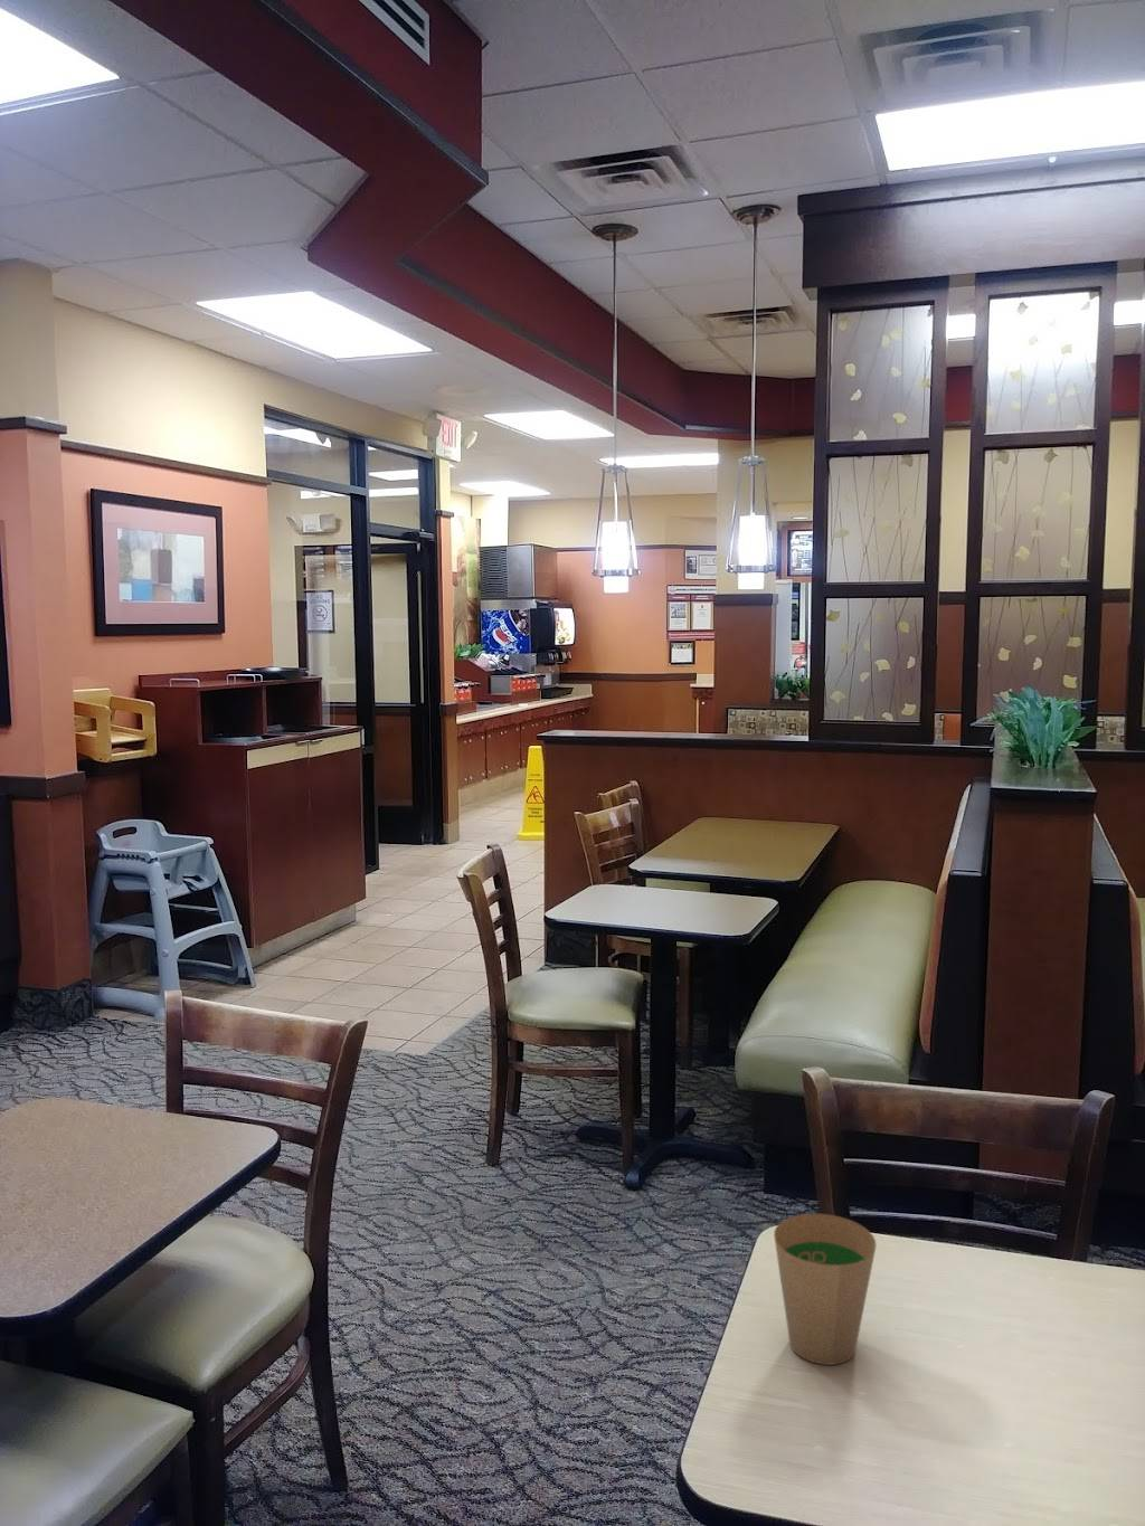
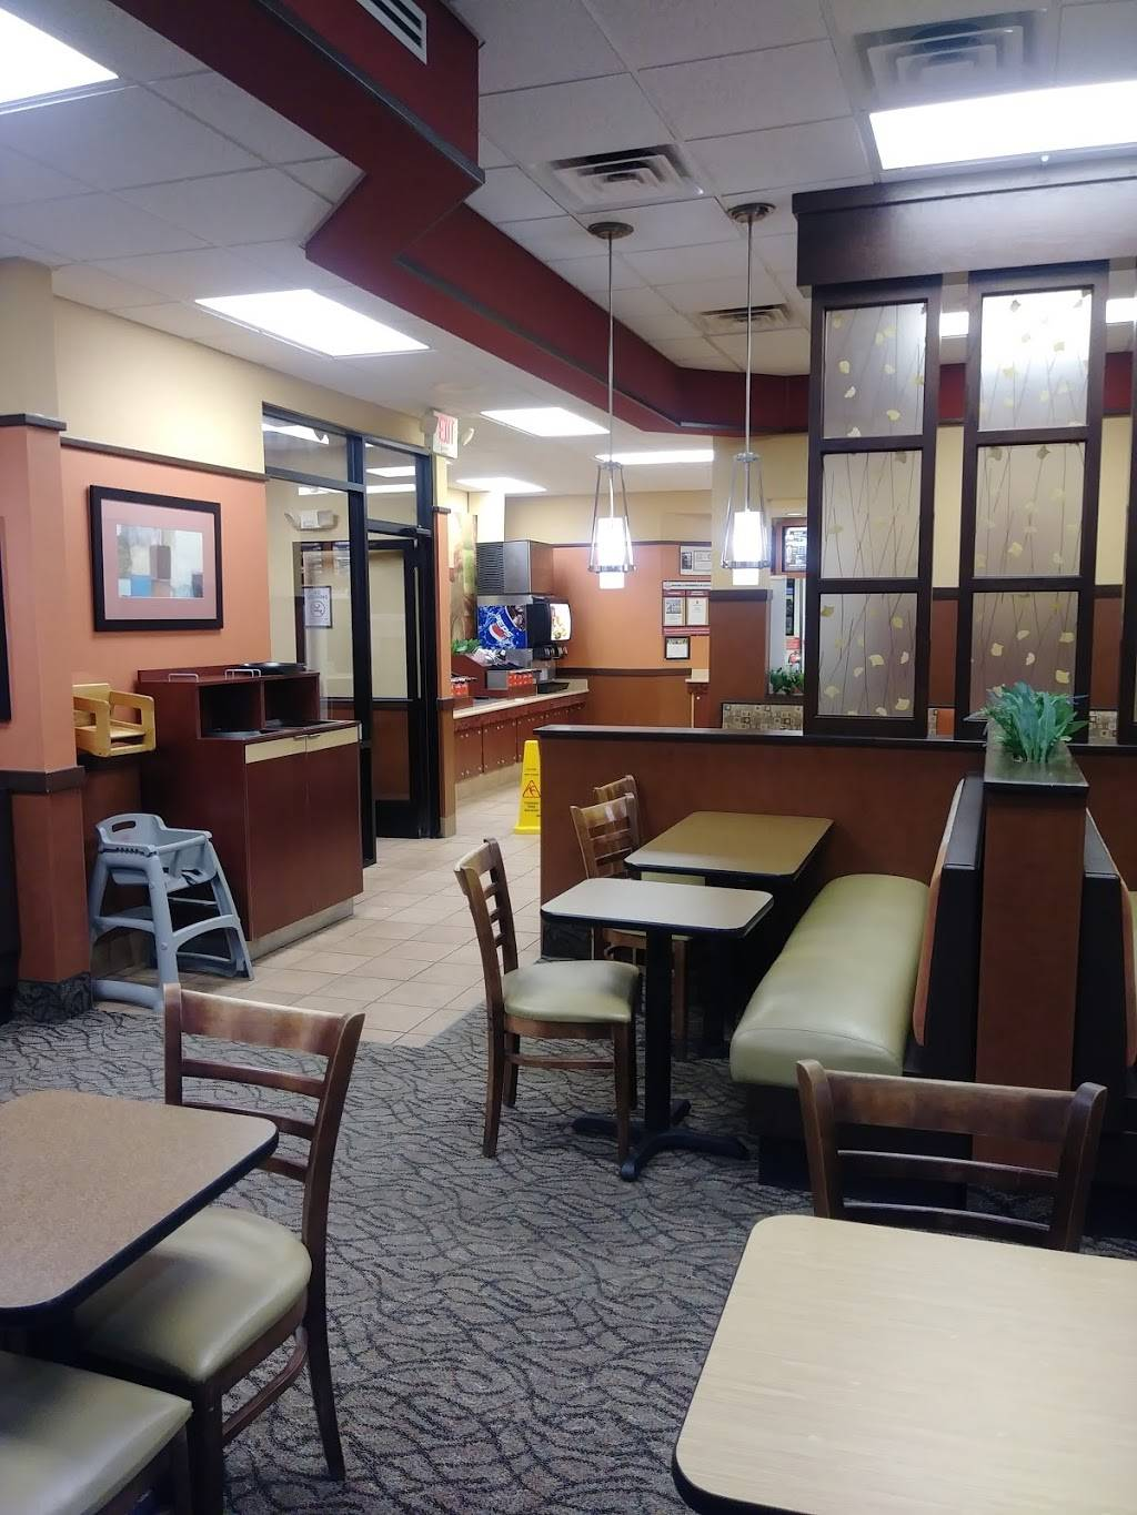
- paper cup (823, 1292)
